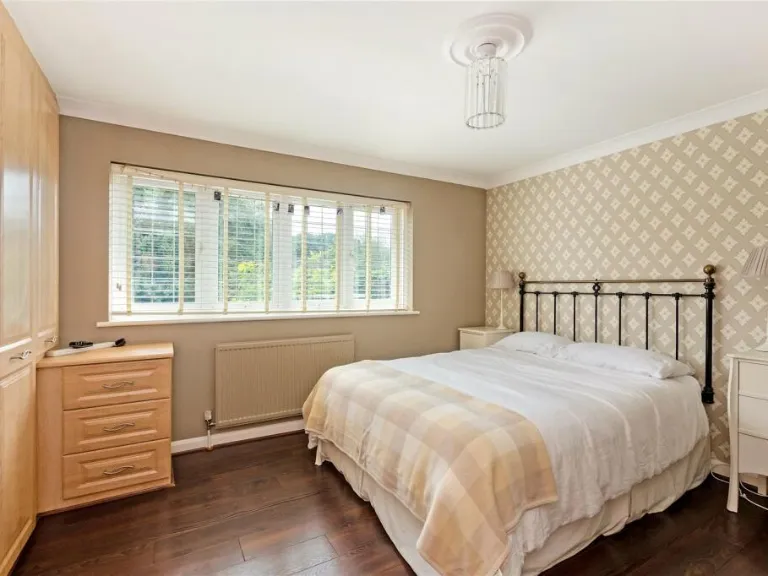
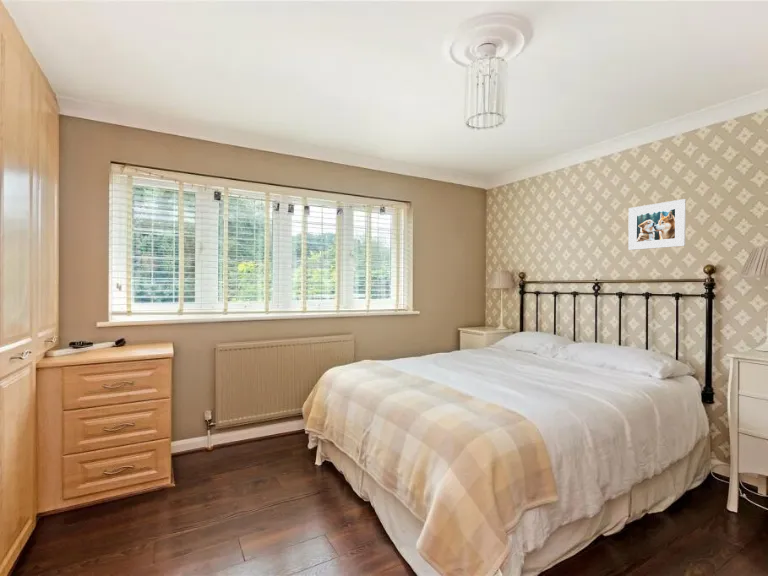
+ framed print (655, 226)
